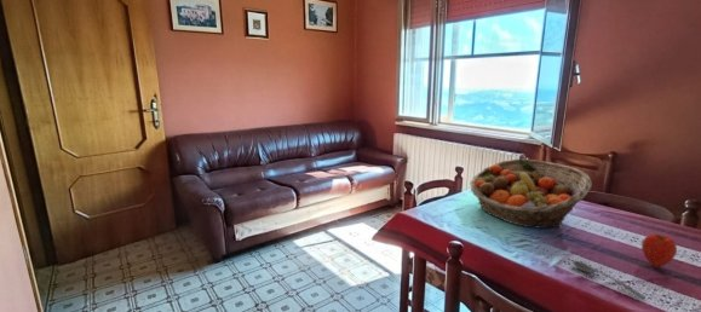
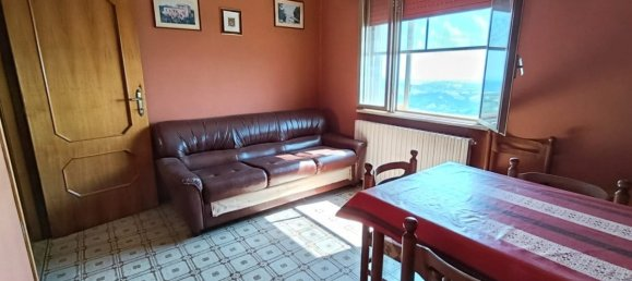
- soupspoon (607, 276)
- apple (657, 250)
- fruit basket (524, 190)
